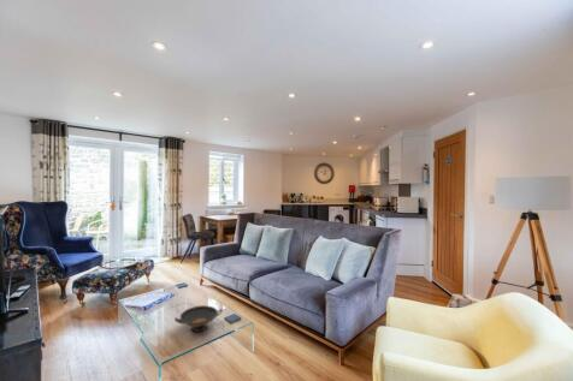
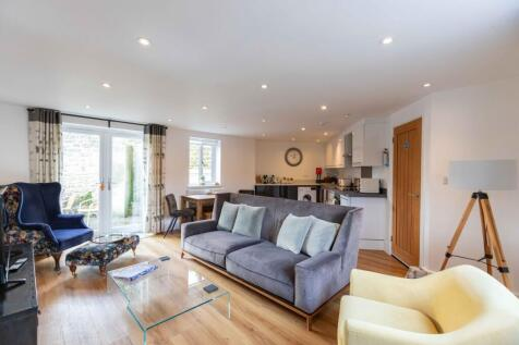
- decorative bowl (199, 320)
